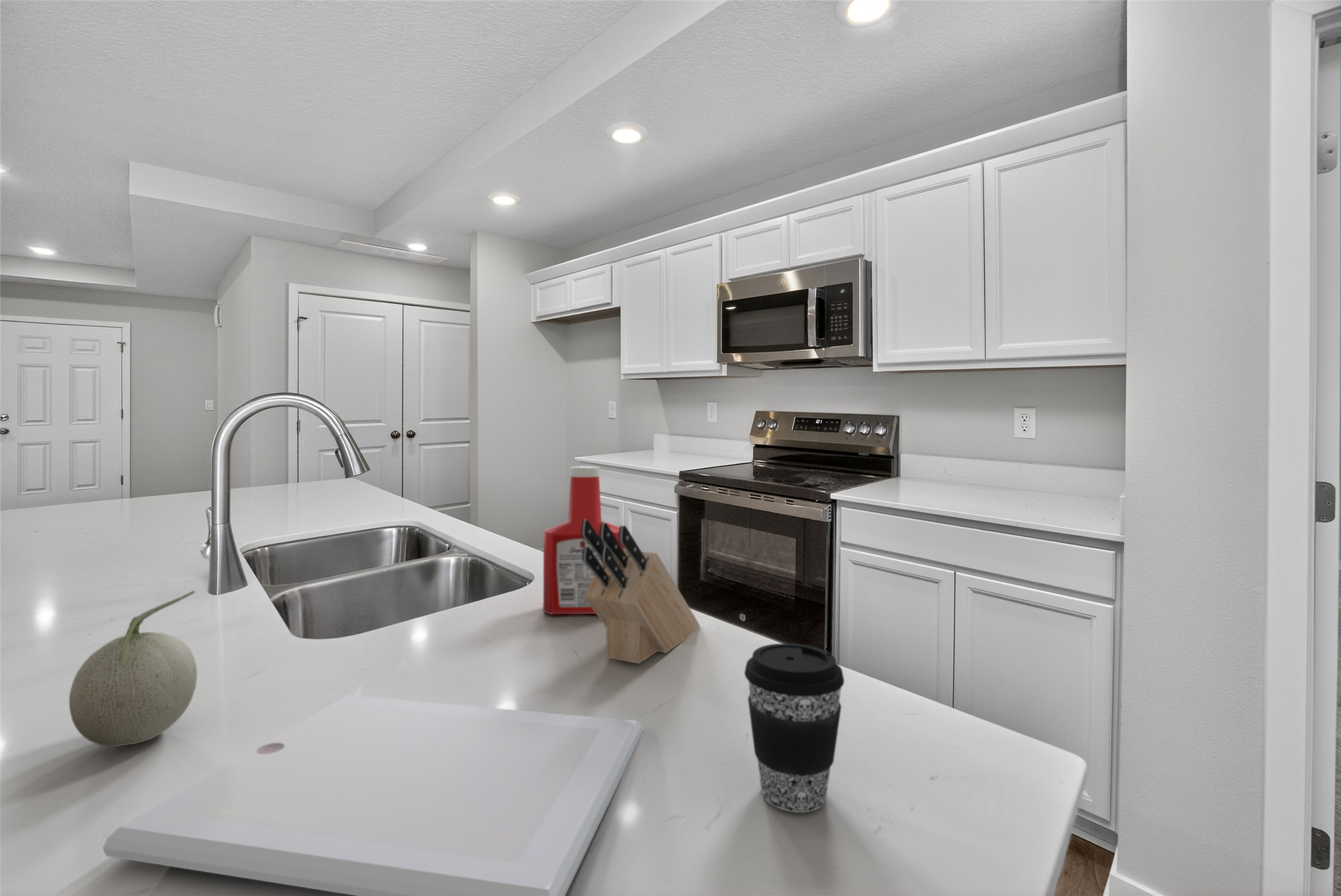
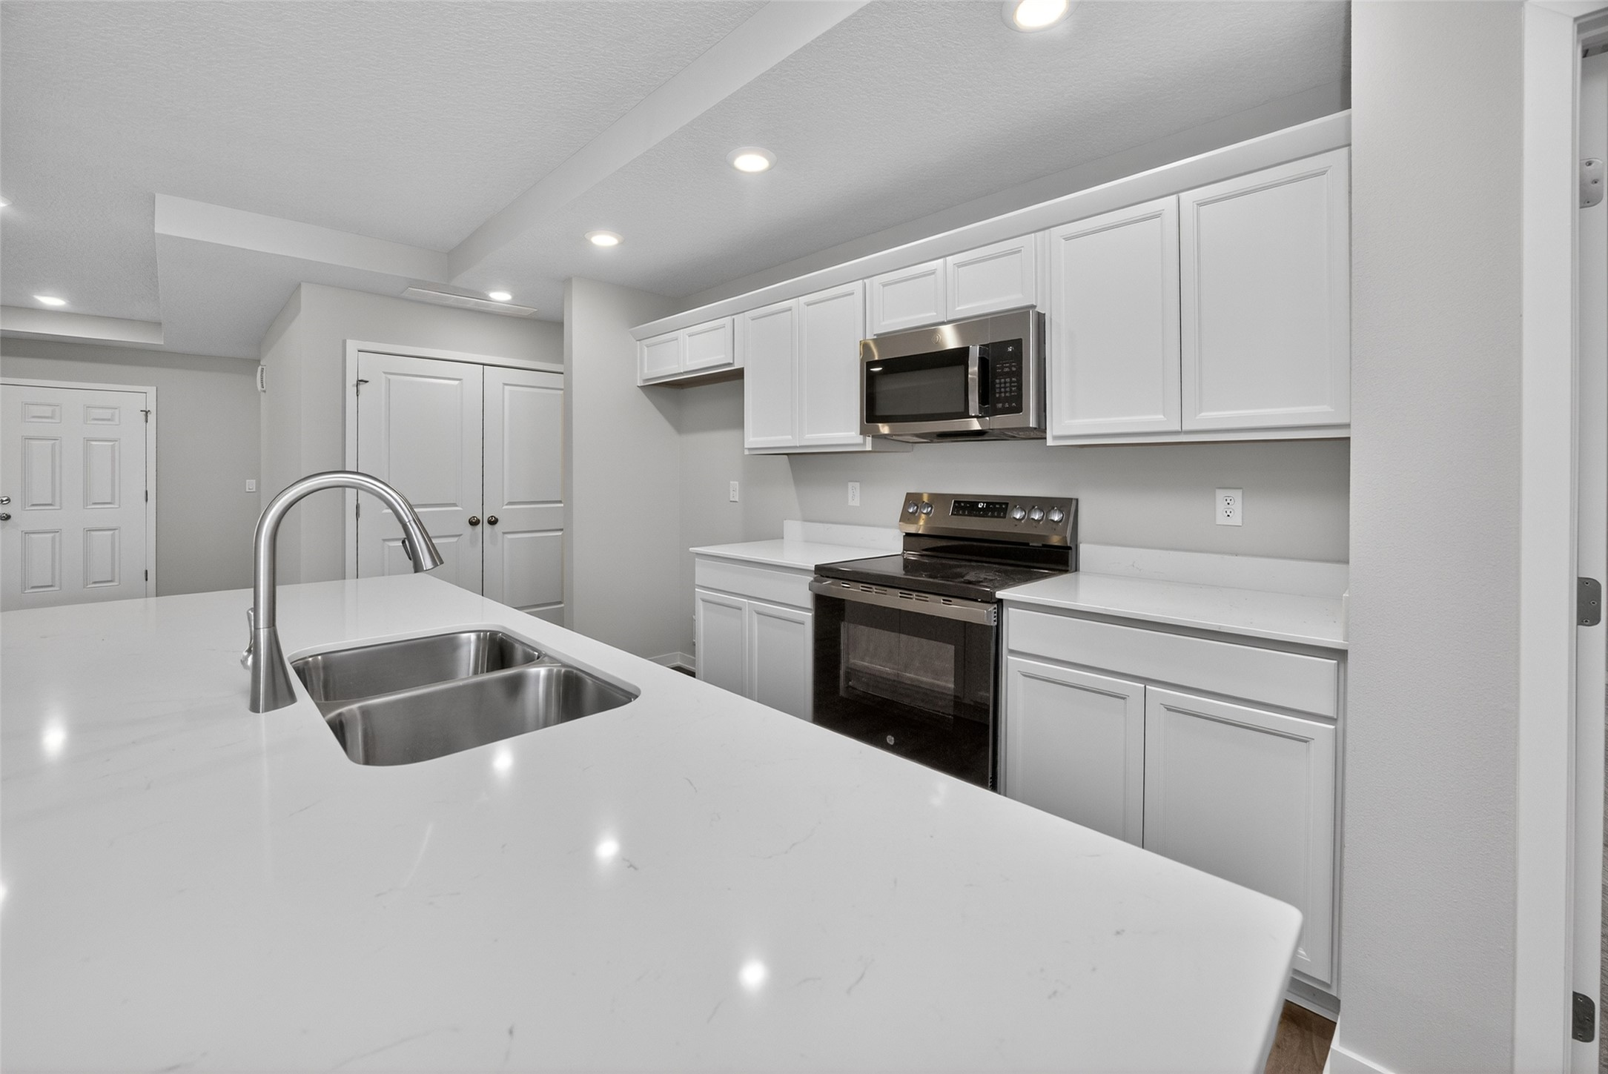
- coffee cup (793, 725)
- knife block (641, 581)
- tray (420, 775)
- soap bottle (584, 539)
- fruit (135, 672)
